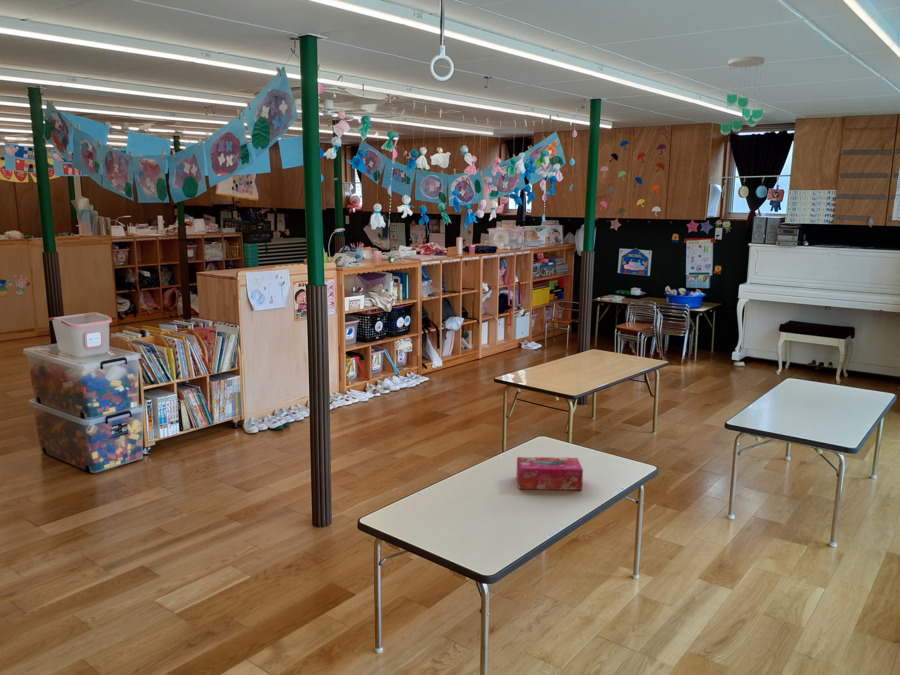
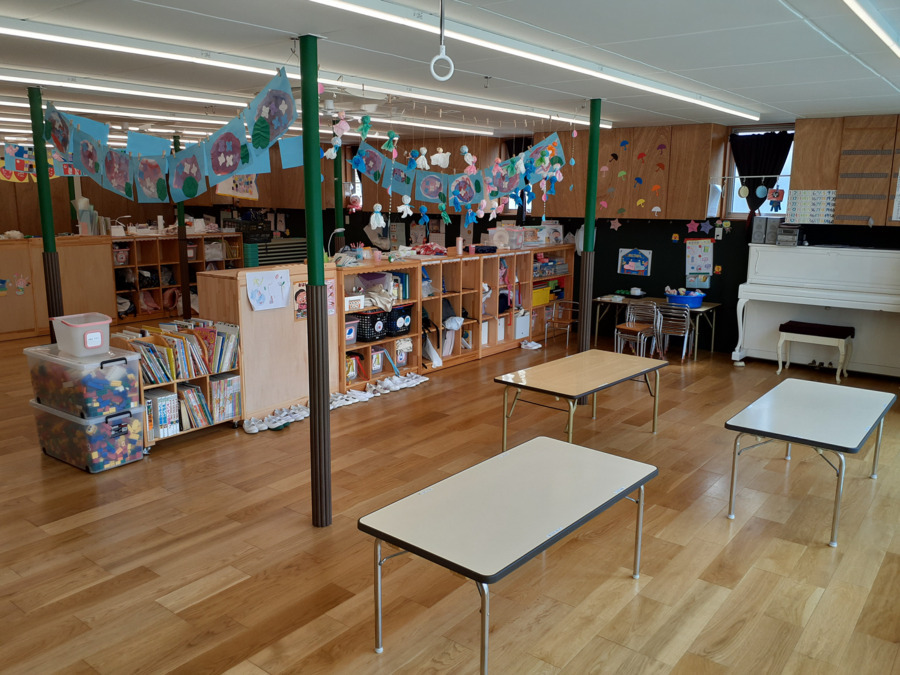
- ceiling mobile (743, 98)
- tissue box (548, 473)
